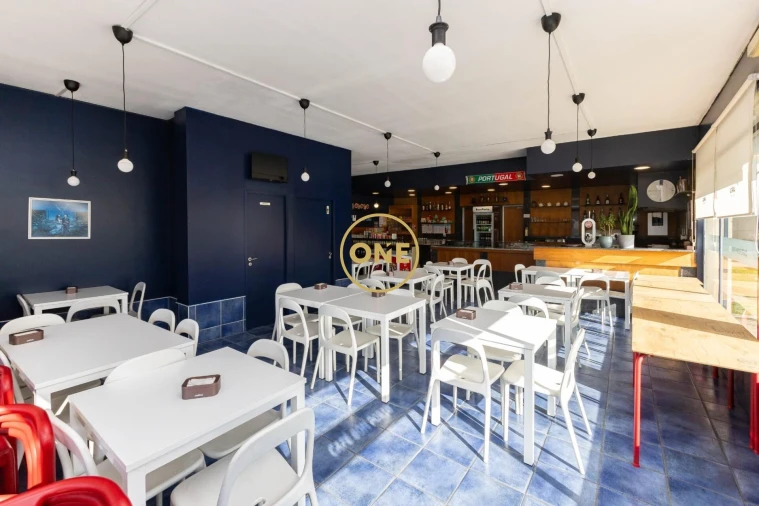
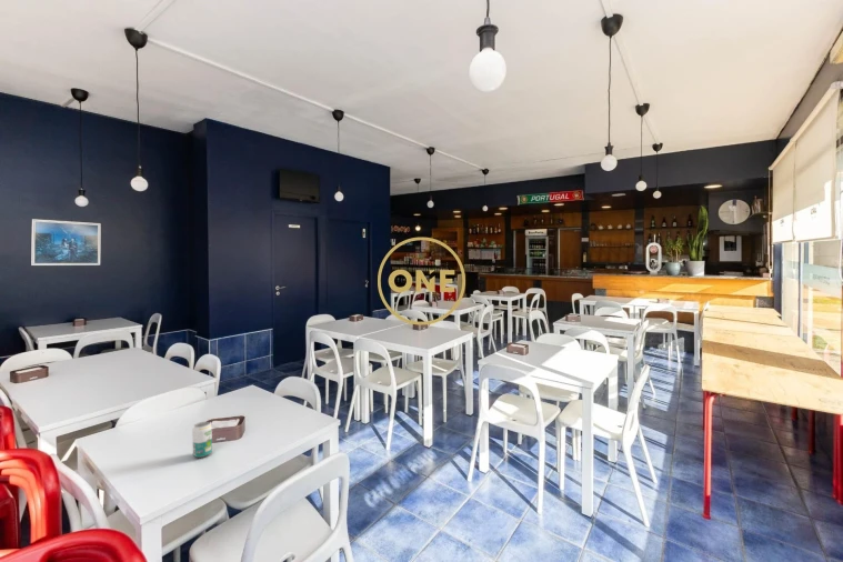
+ beverage can (202, 439)
